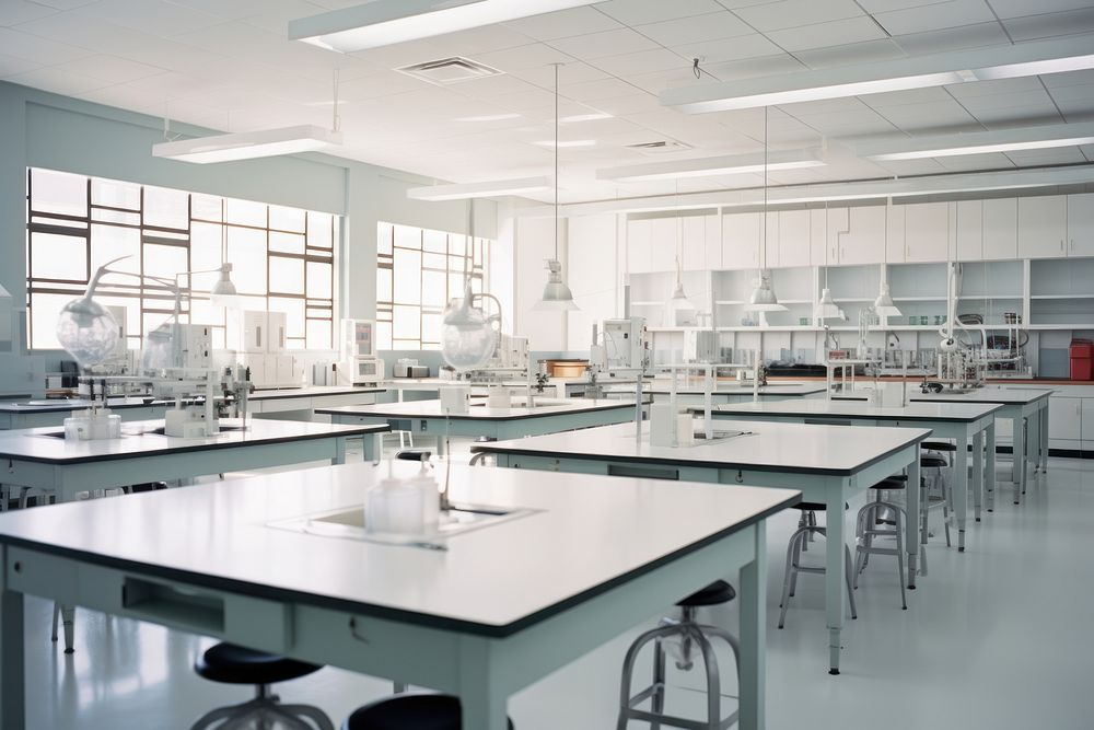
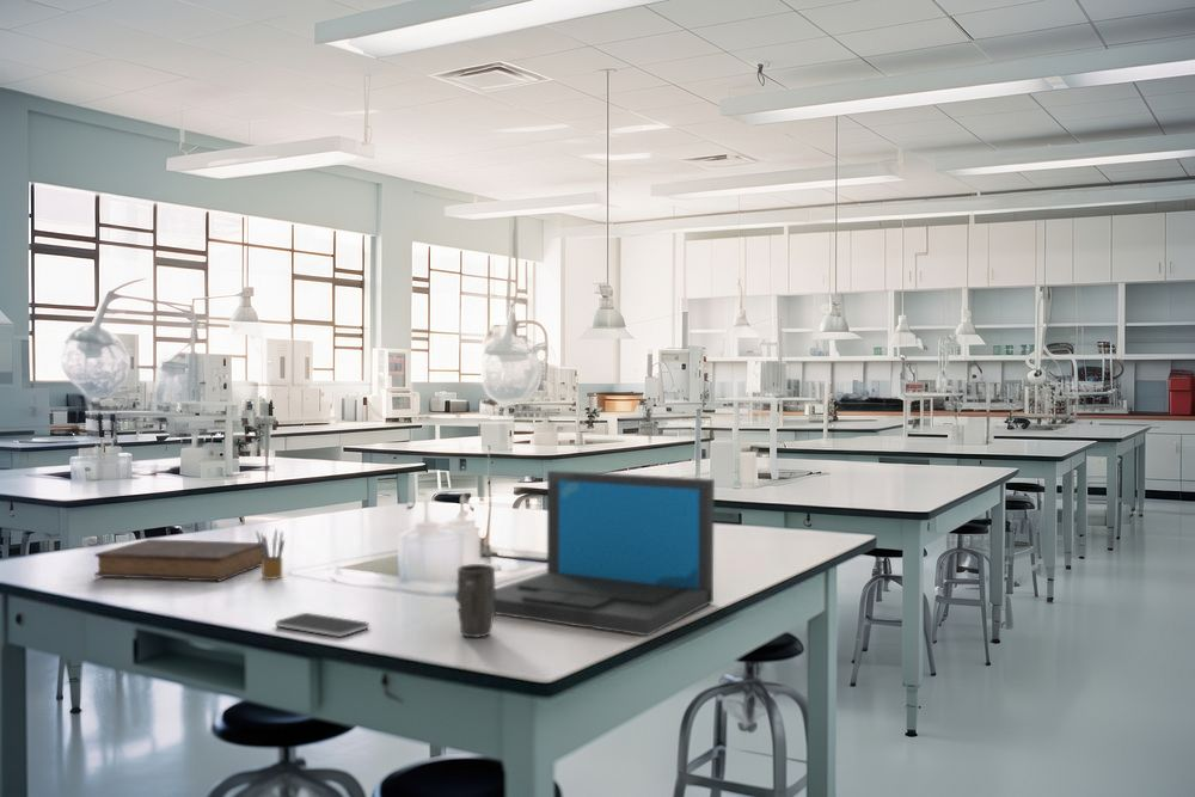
+ pencil box (272, 553)
+ mug (473, 602)
+ smartphone (321, 624)
+ laptop (595, 542)
+ book (183, 558)
